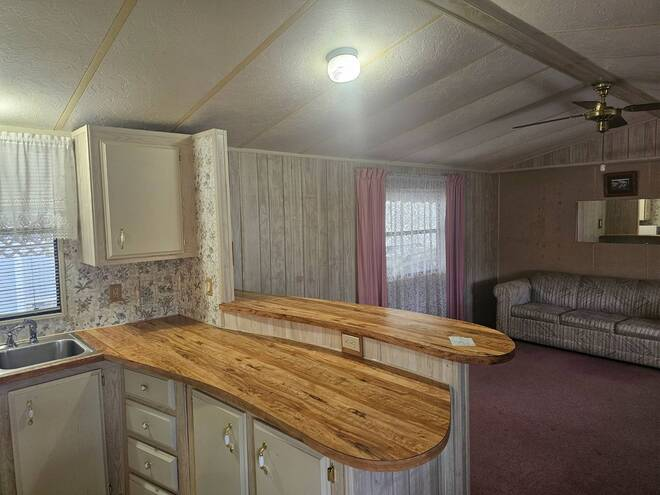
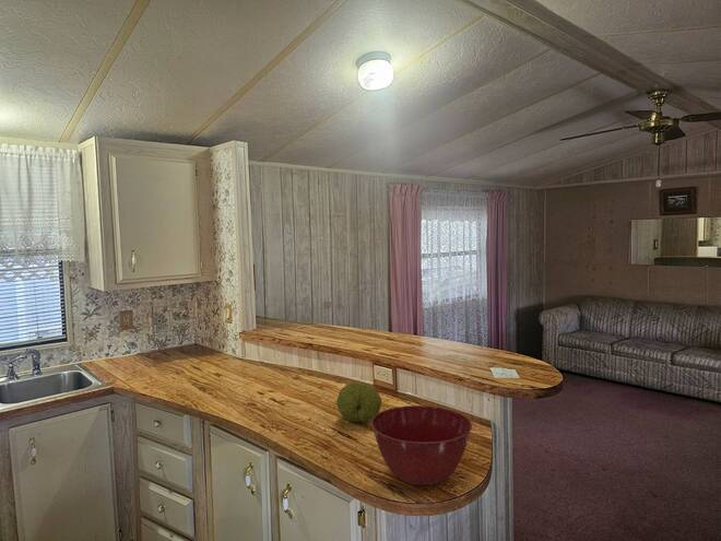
+ mixing bowl (421, 447)
+ fruit (359, 401)
